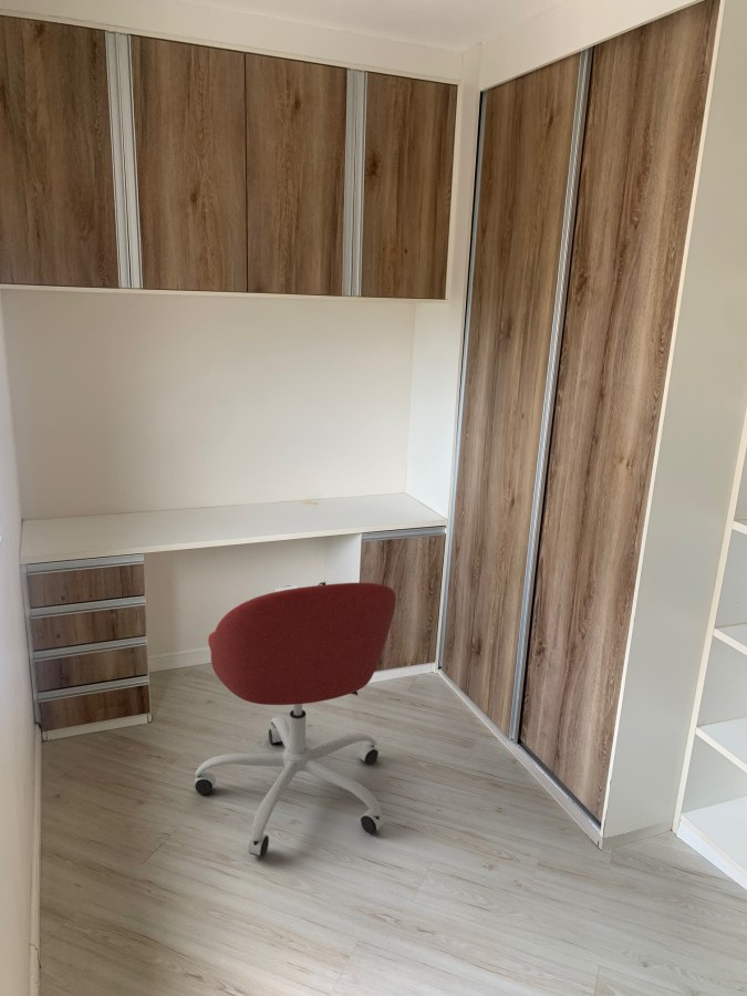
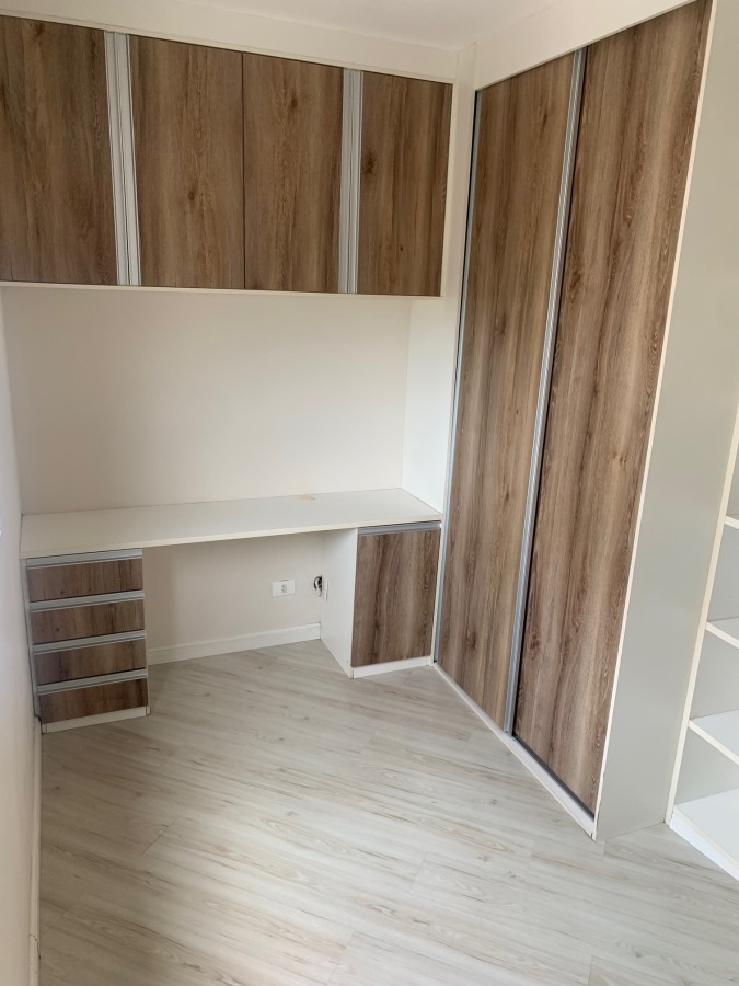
- office chair (297, 674)
